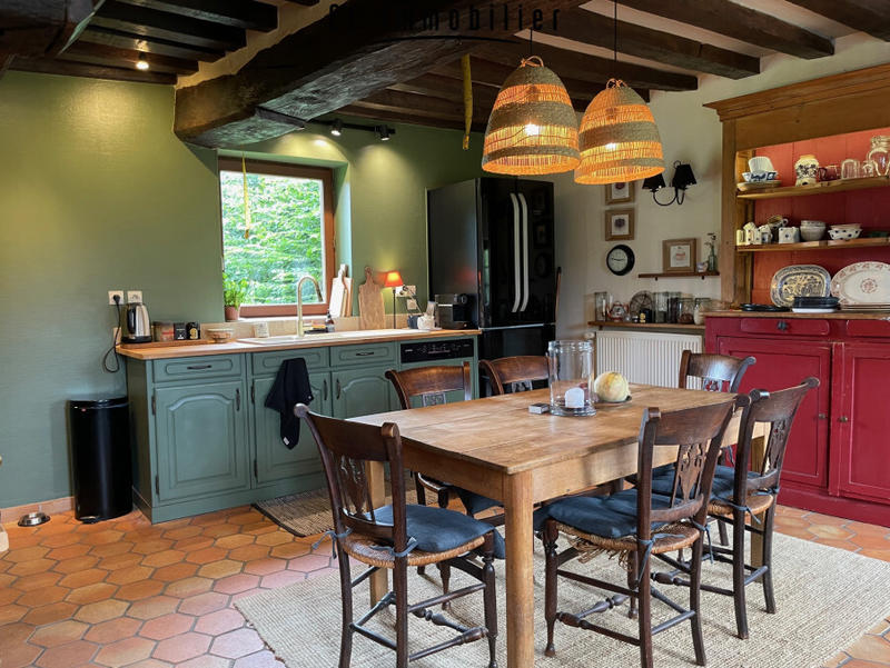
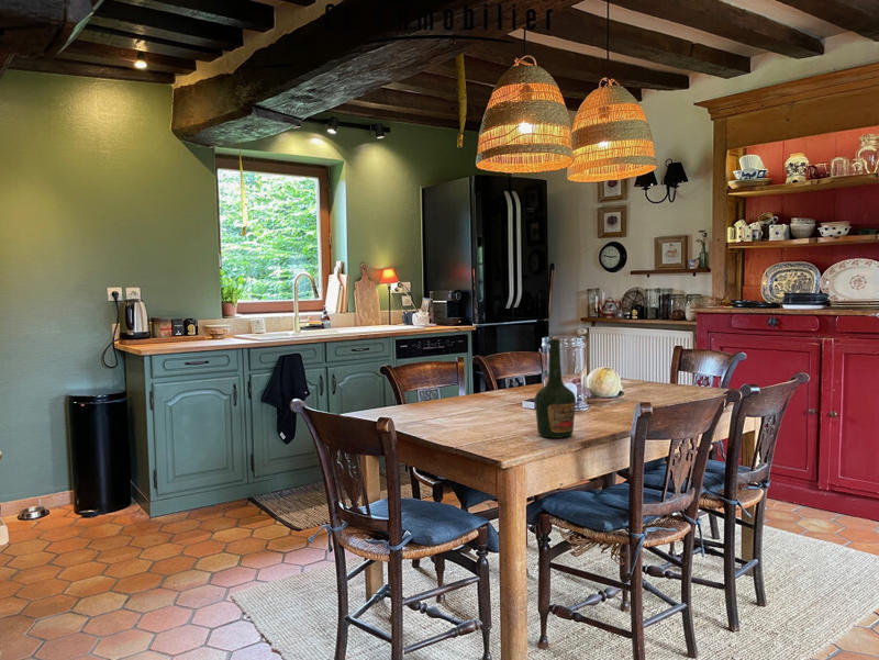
+ bottle (555, 387)
